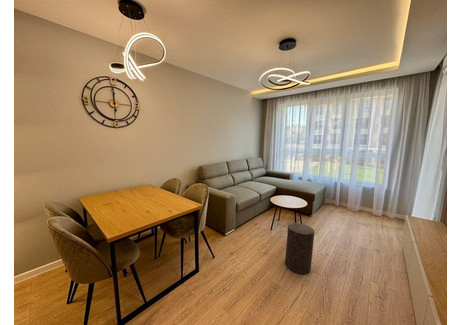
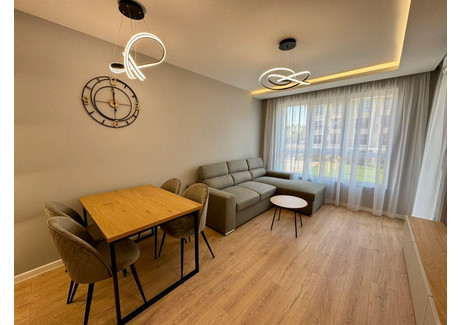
- stool (299, 246)
